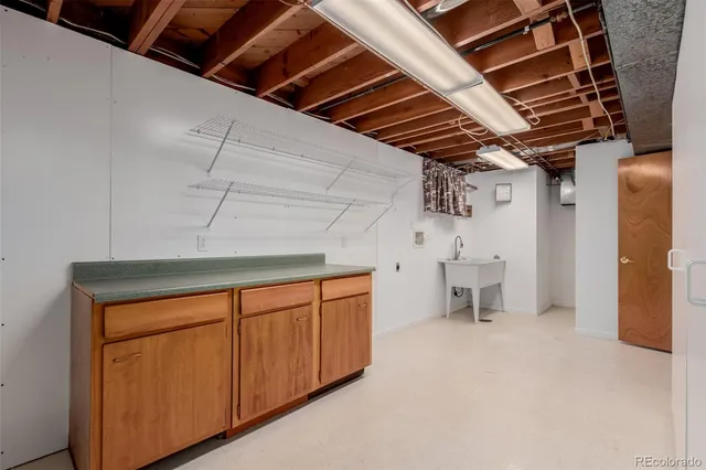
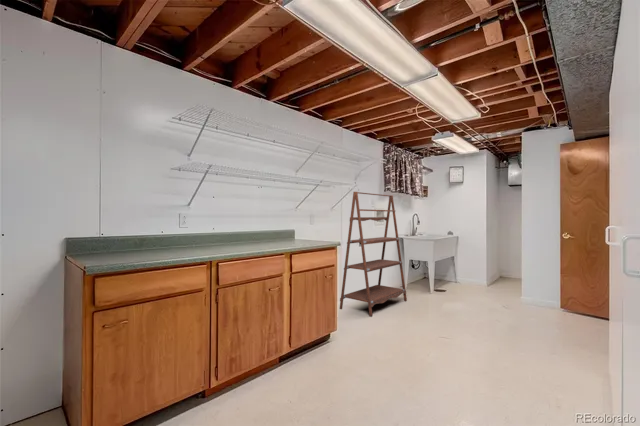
+ shelving unit (373, 243)
